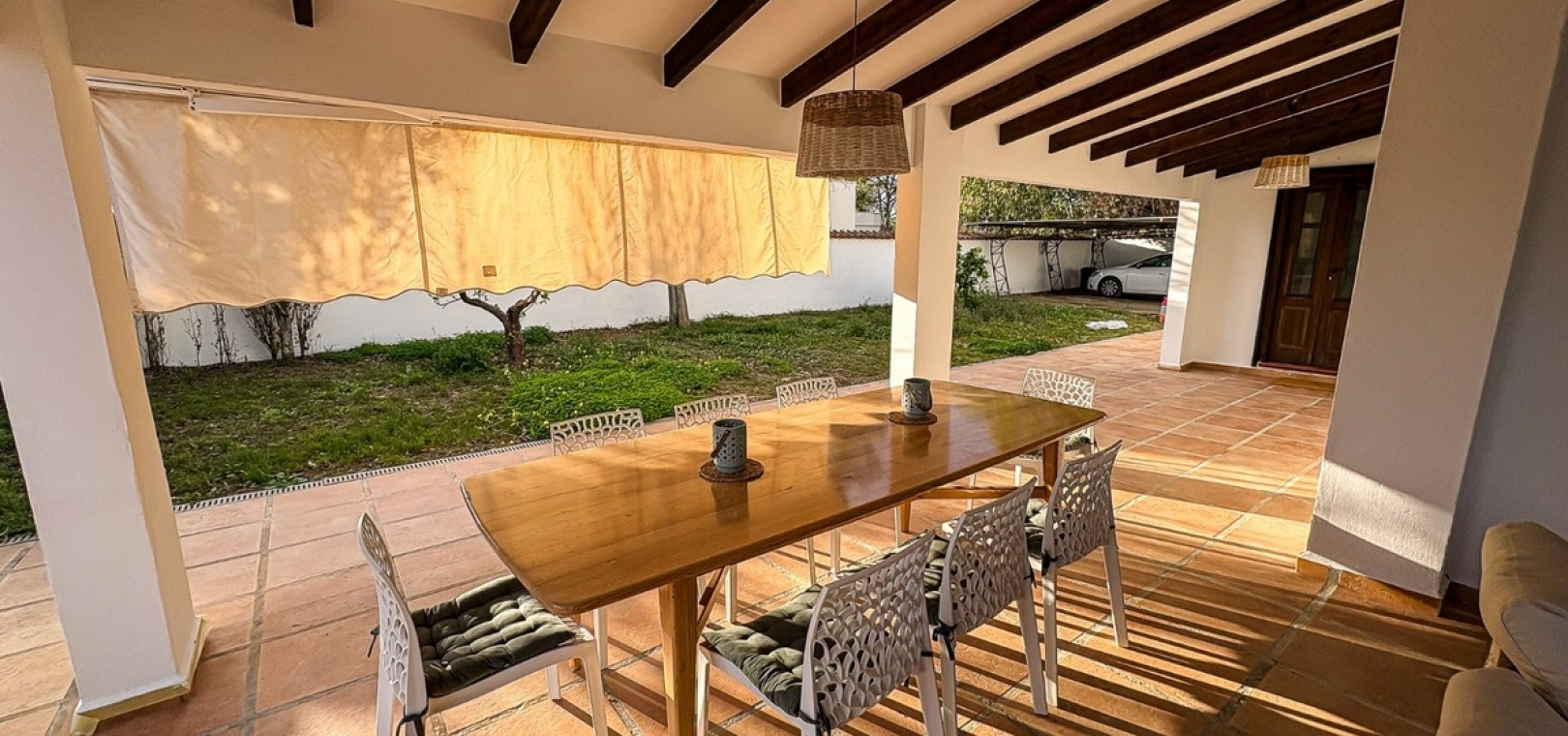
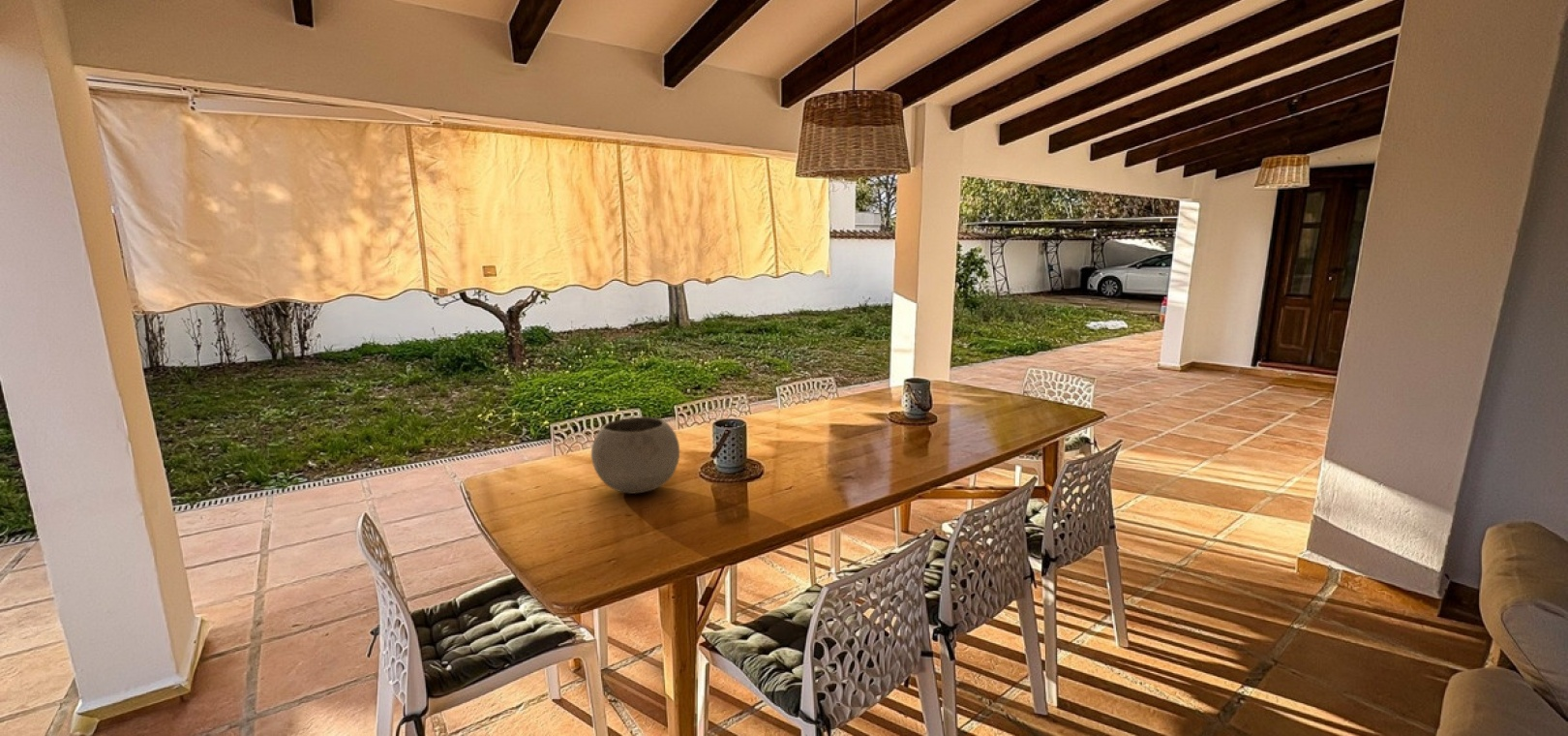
+ bowl (636, 456)
